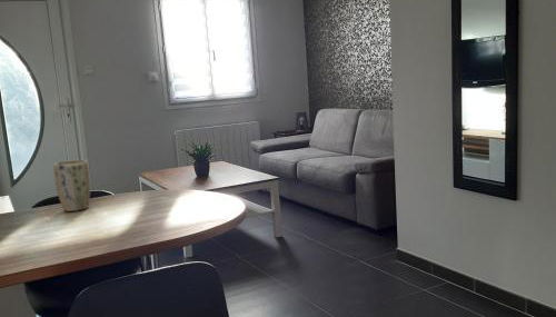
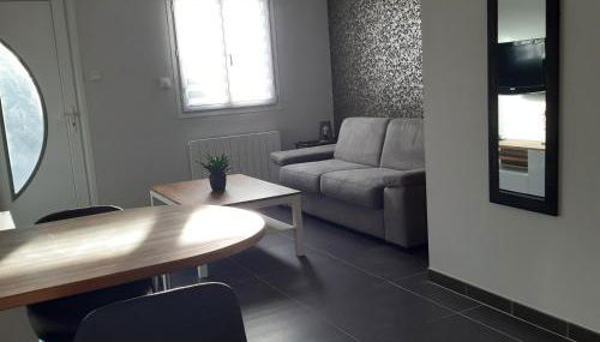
- plant pot (72, 185)
